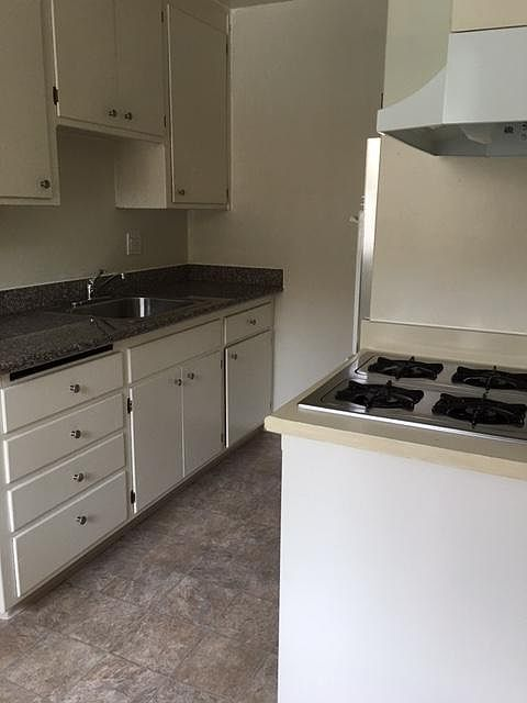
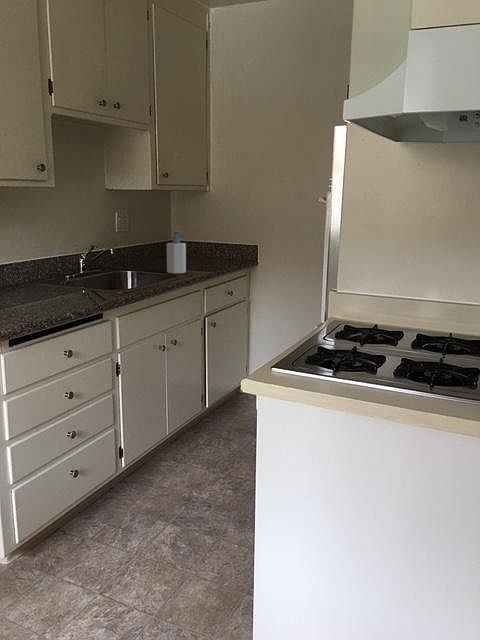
+ soap bottle (176, 251)
